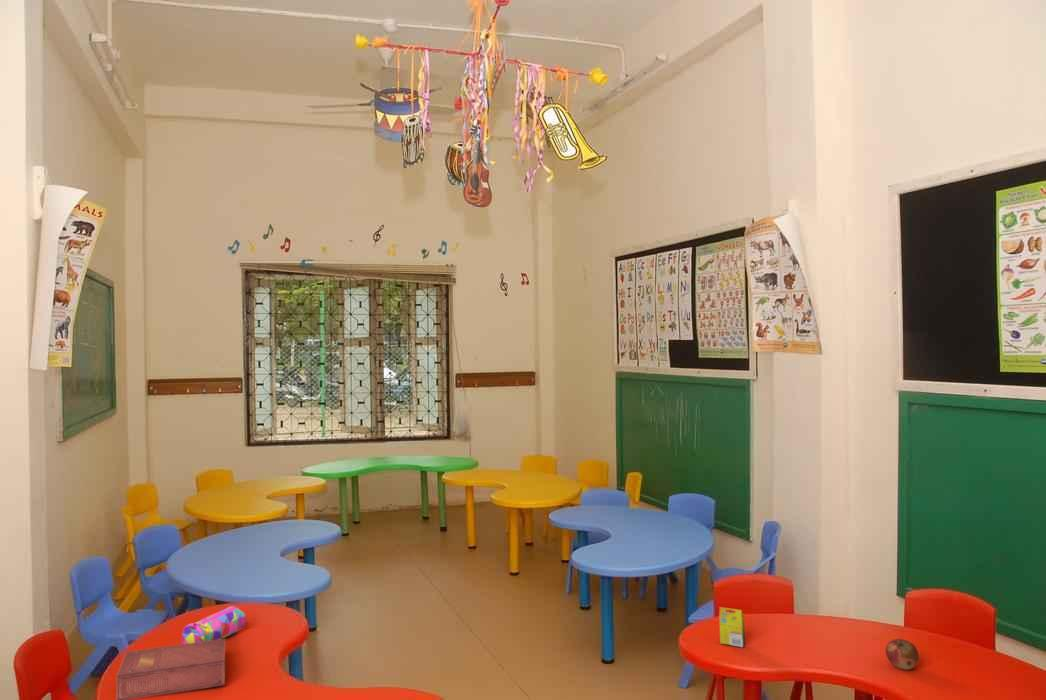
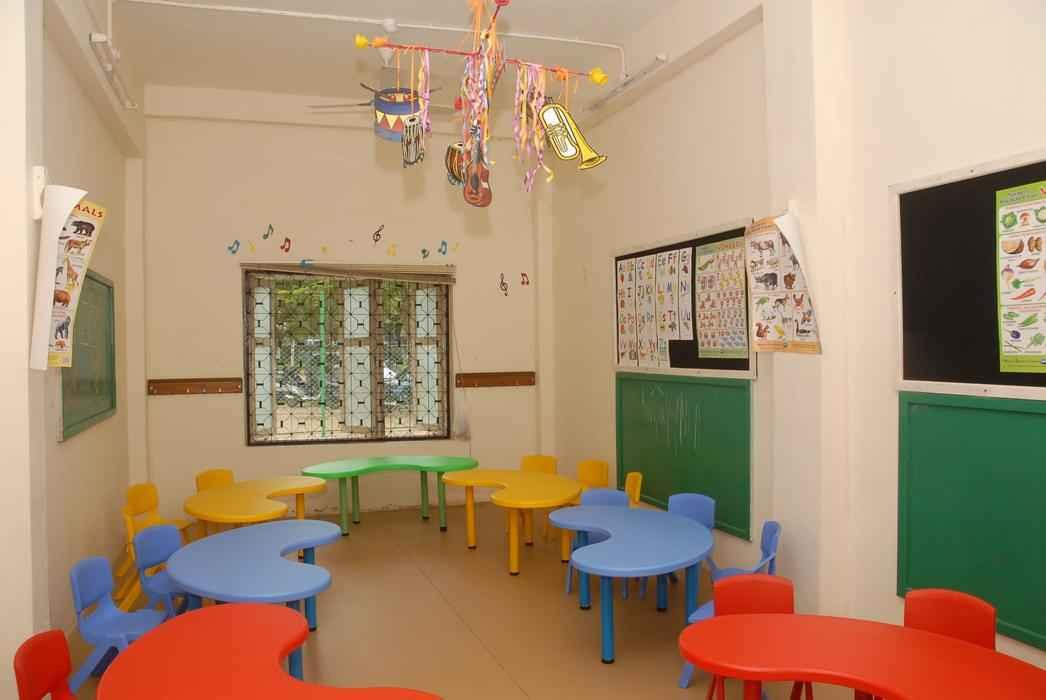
- book (174, 668)
- fruit (902, 653)
- pencil case (214, 627)
- crayon box (732, 625)
